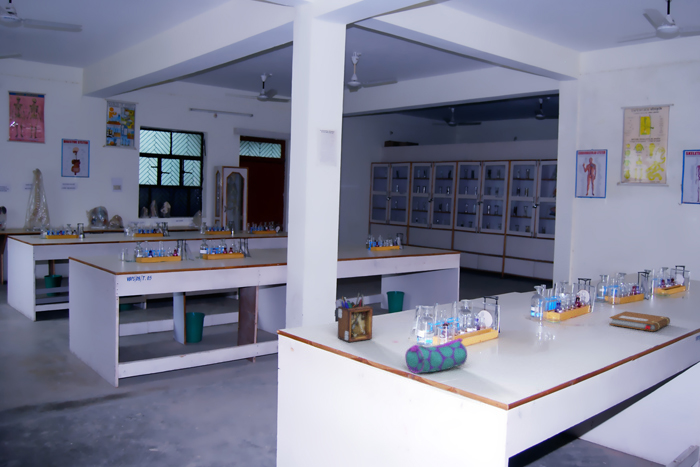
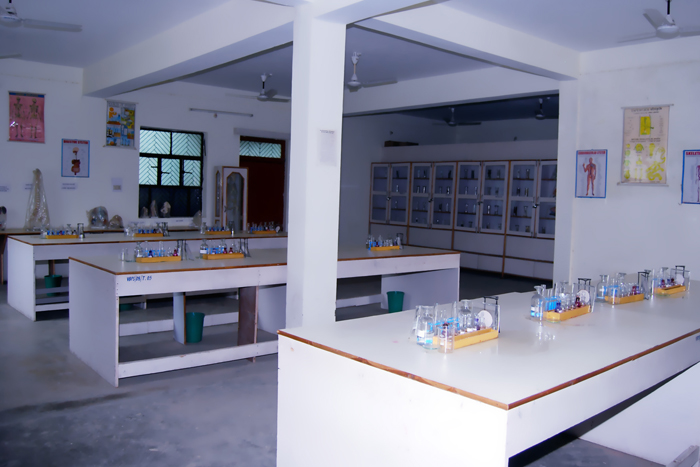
- desk organizer (355, 316)
- notebook (639, 321)
- pencil case (437, 355)
